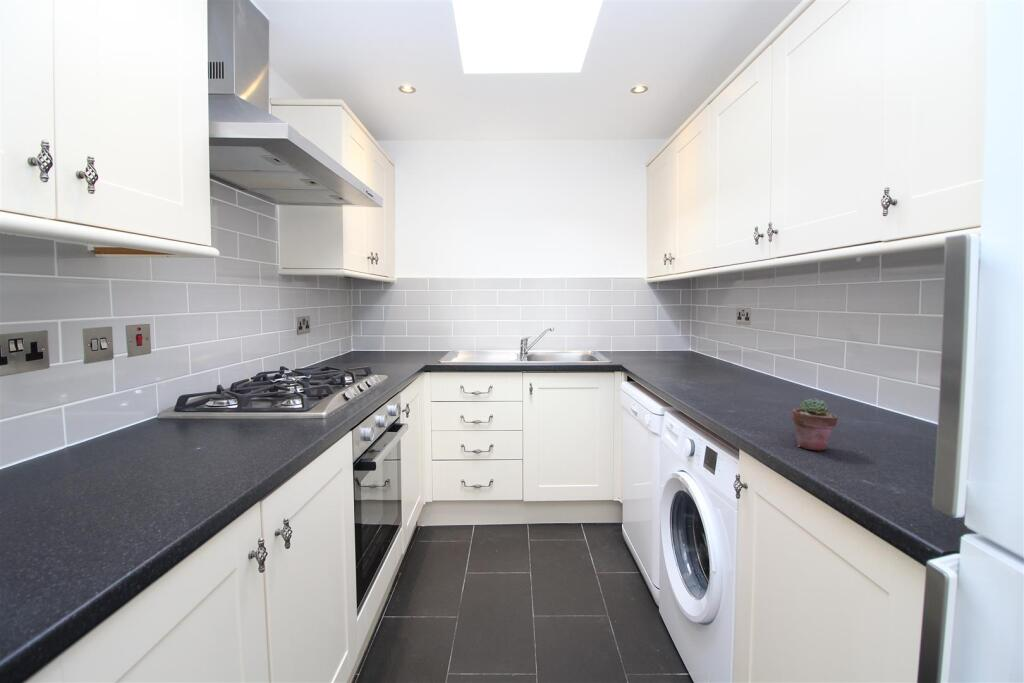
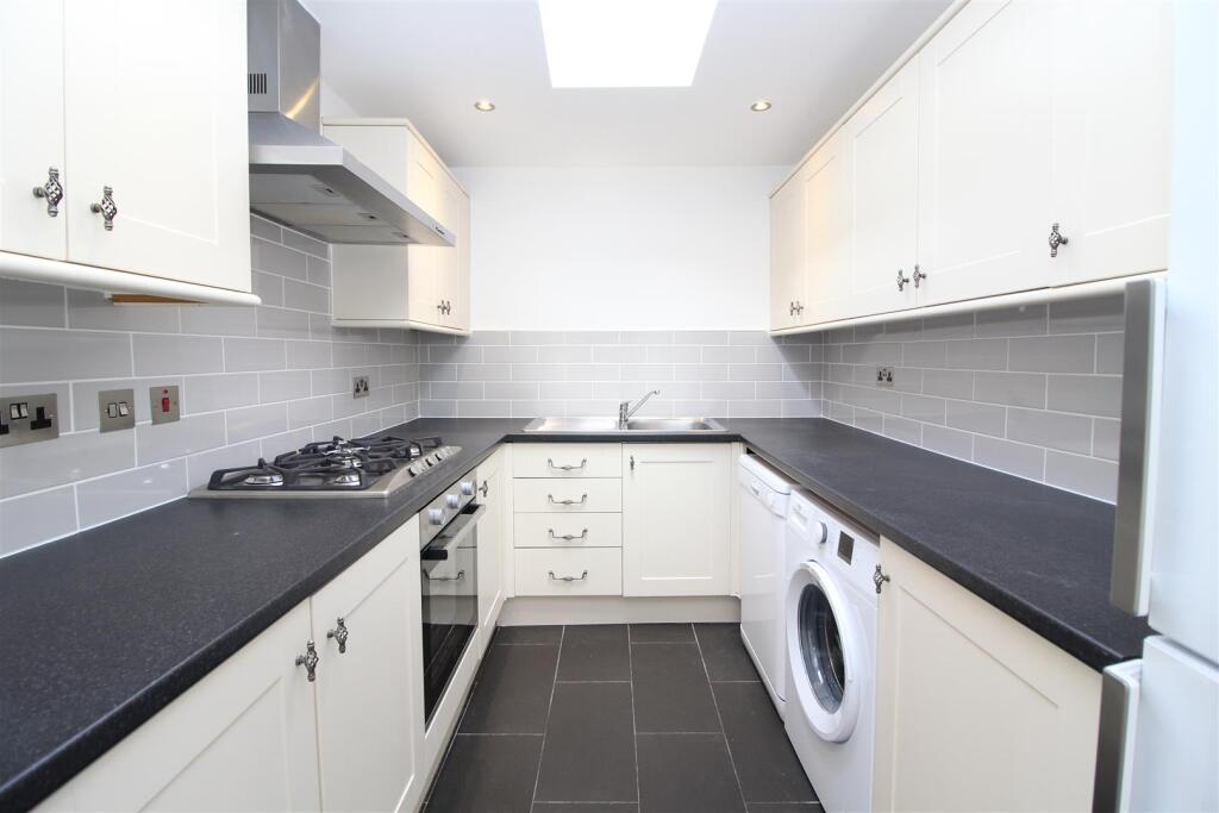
- potted succulent (813, 422)
